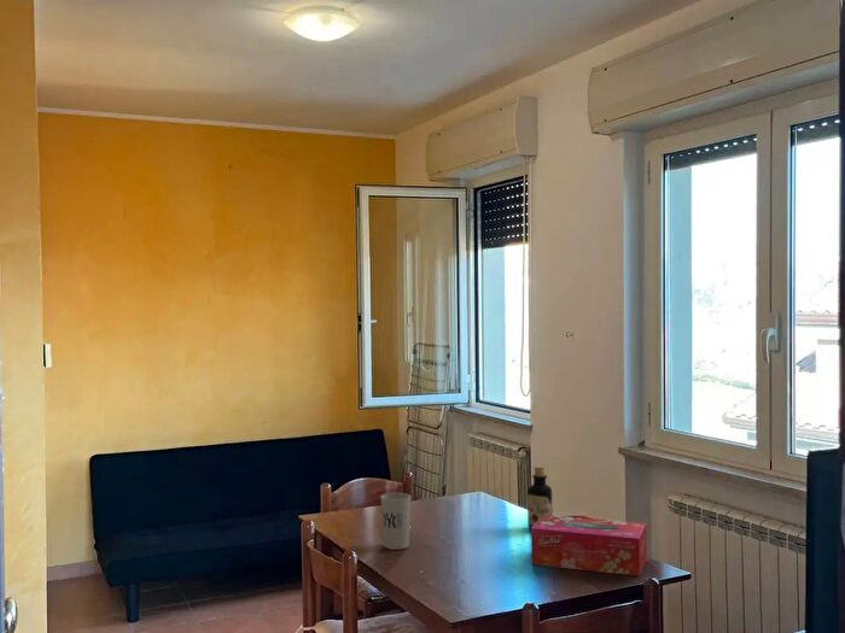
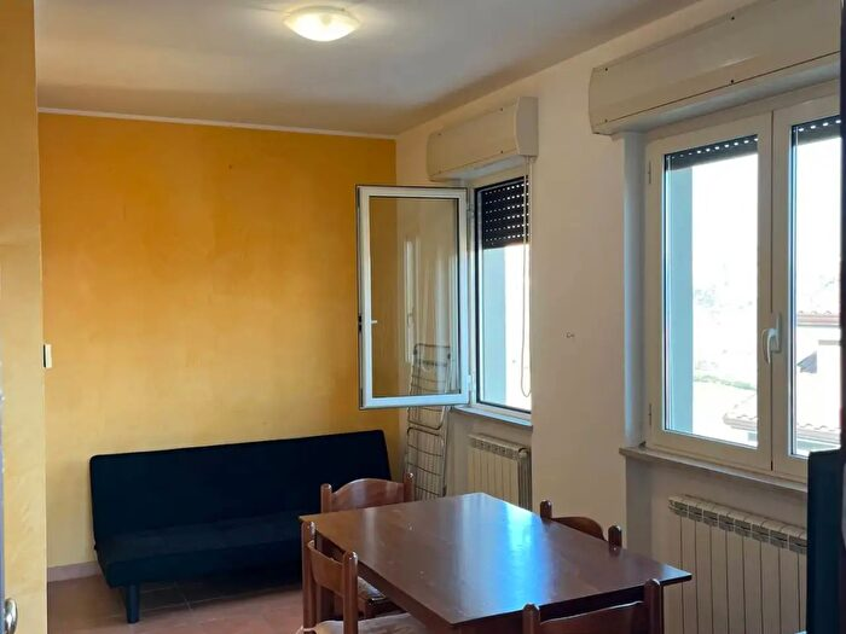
- cup (396, 521)
- bottle (540, 497)
- tissue box (589, 544)
